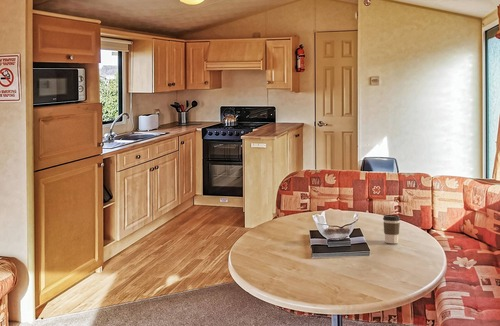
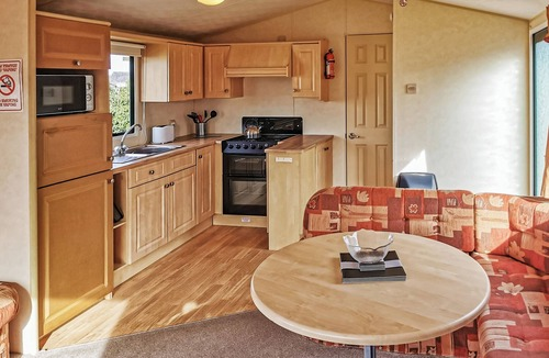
- coffee cup (391, 229)
